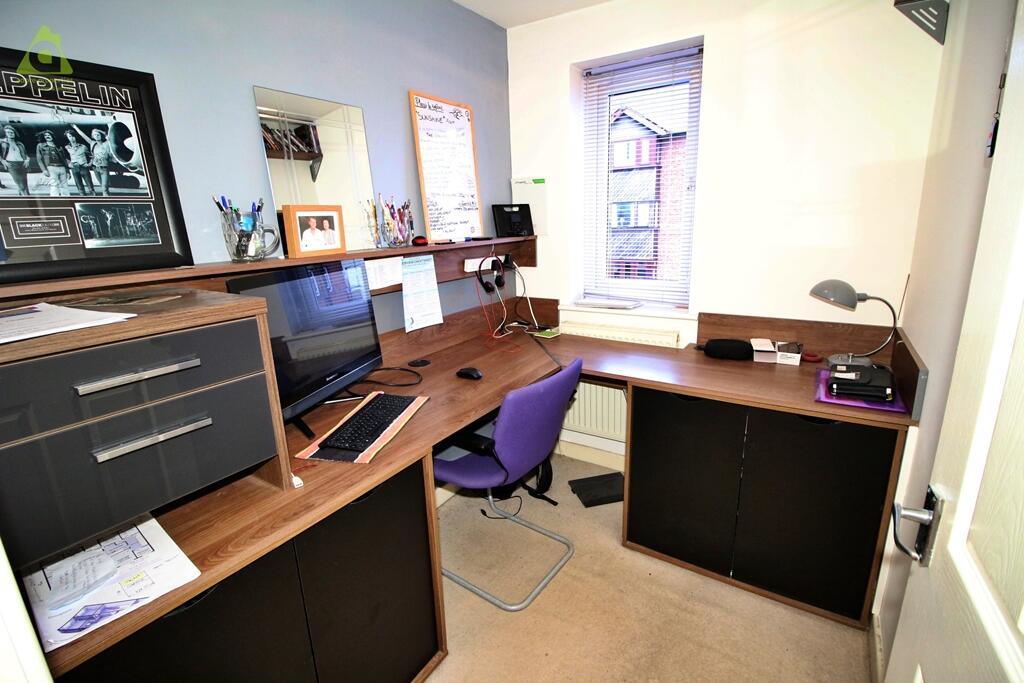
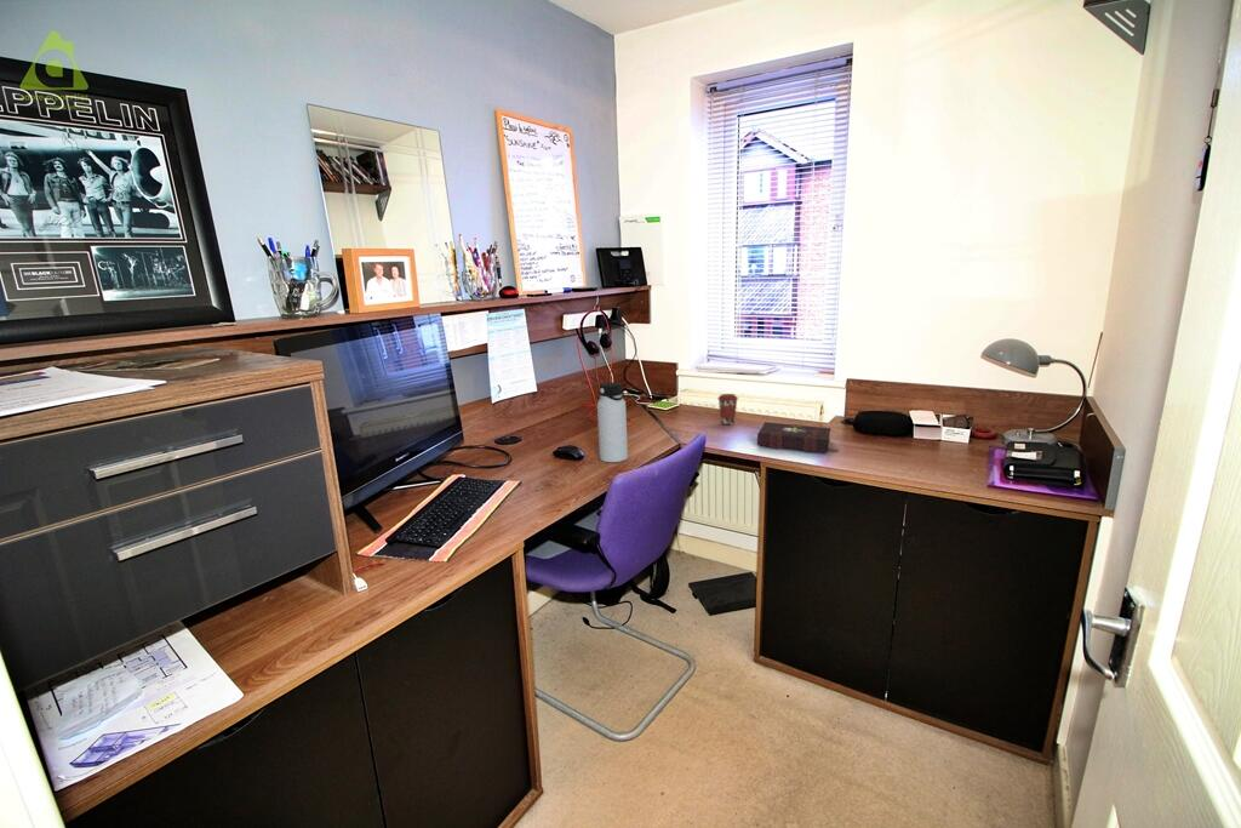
+ water bottle (612, 421)
+ book (799, 436)
+ coffee cup (727, 409)
